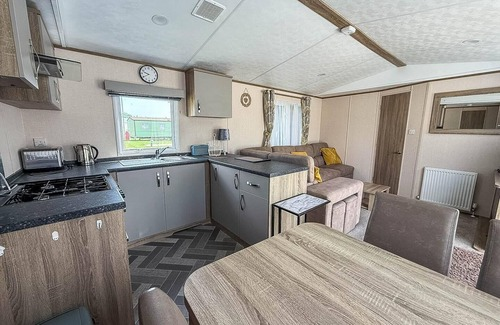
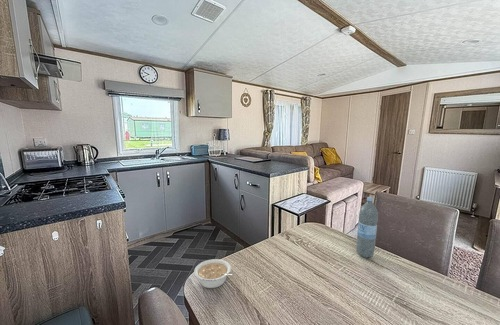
+ legume (214, 273)
+ water bottle (367, 227)
